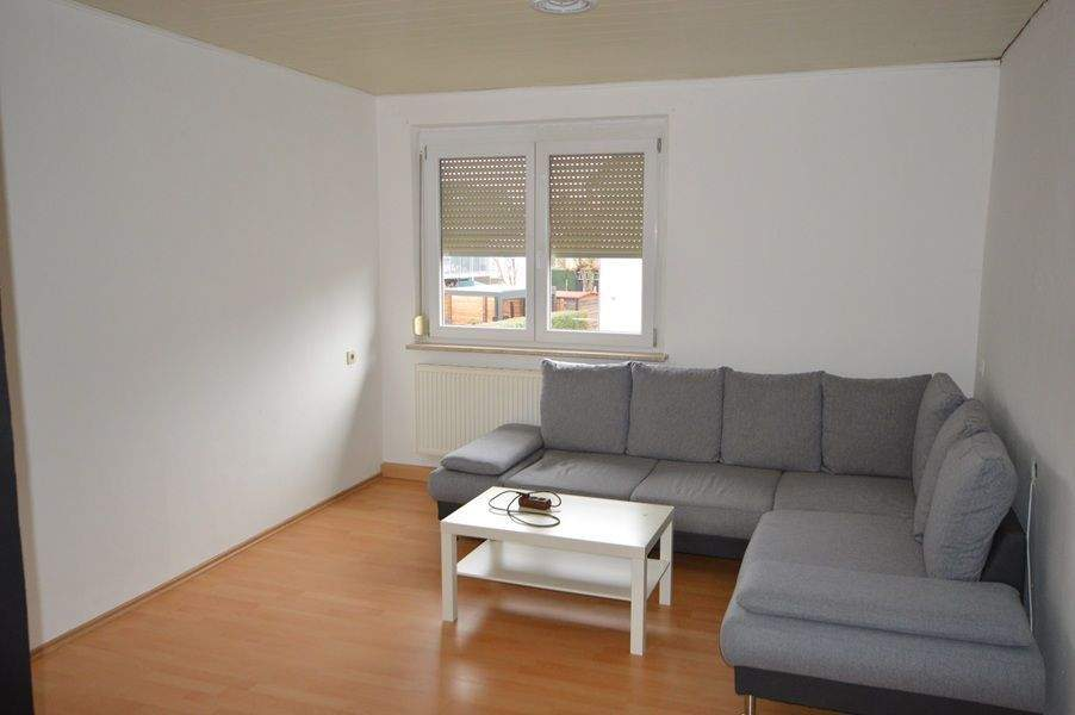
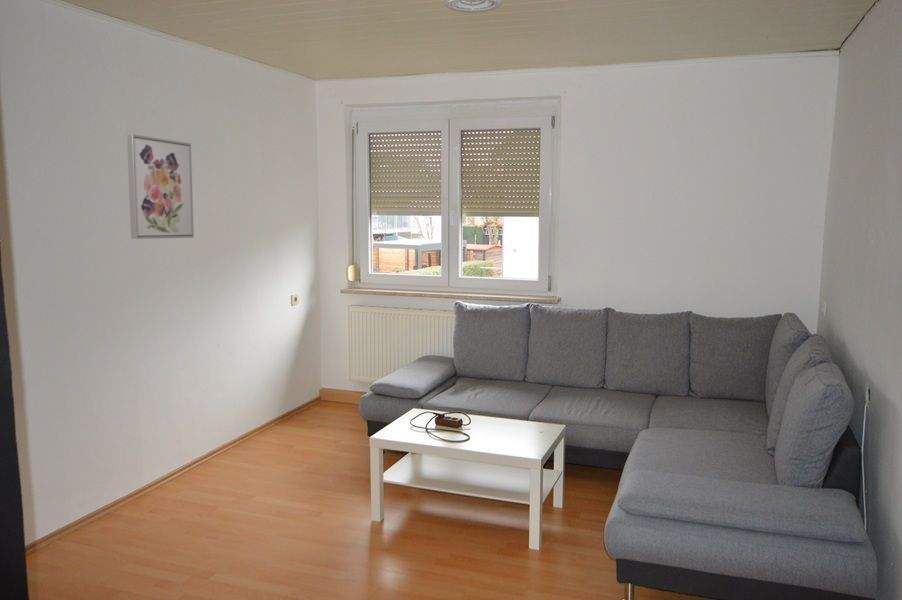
+ wall art (162, 189)
